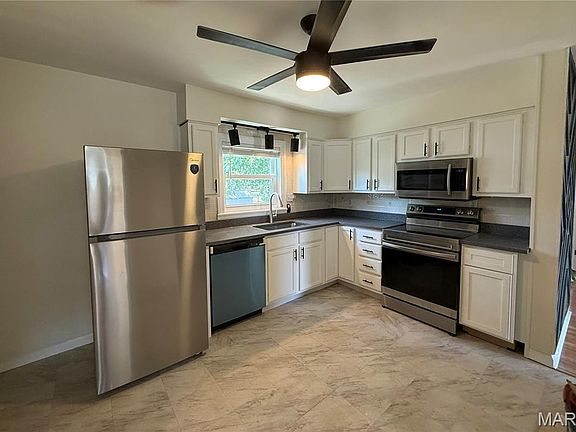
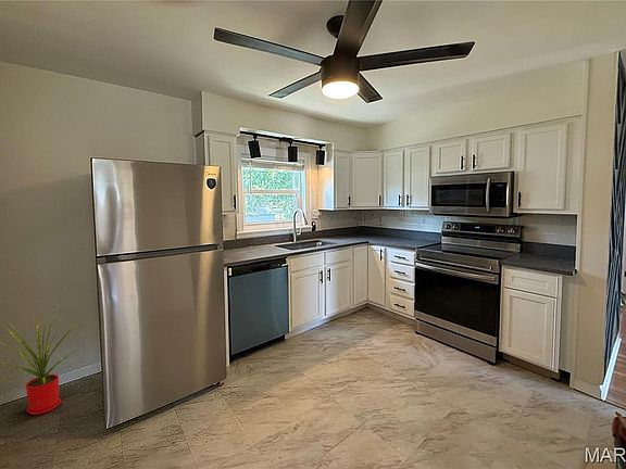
+ house plant (41, 363)
